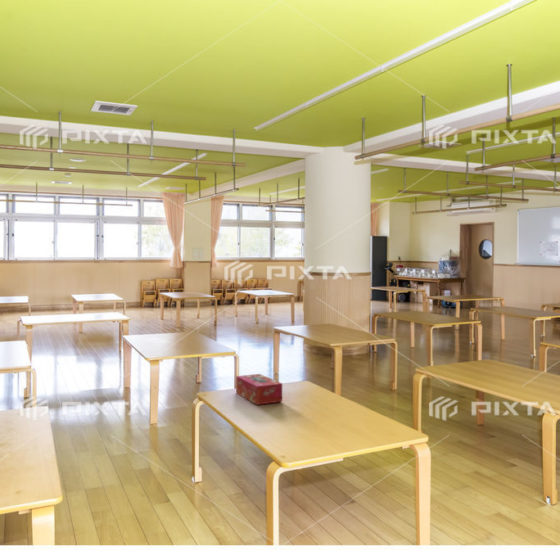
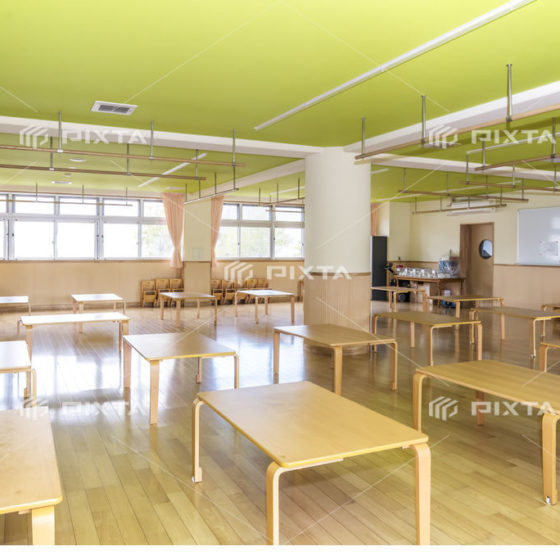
- tissue box (258, 388)
